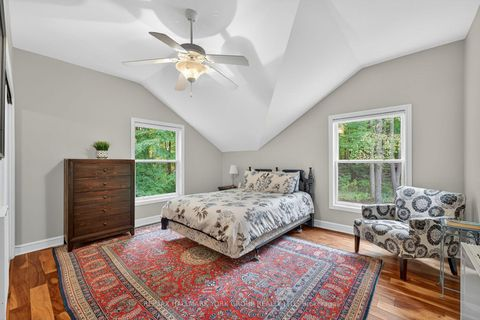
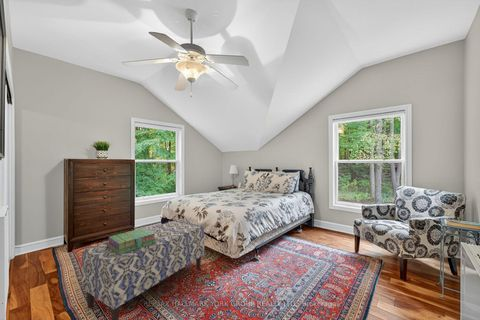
+ bench (152, 260)
+ stack of books (132, 239)
